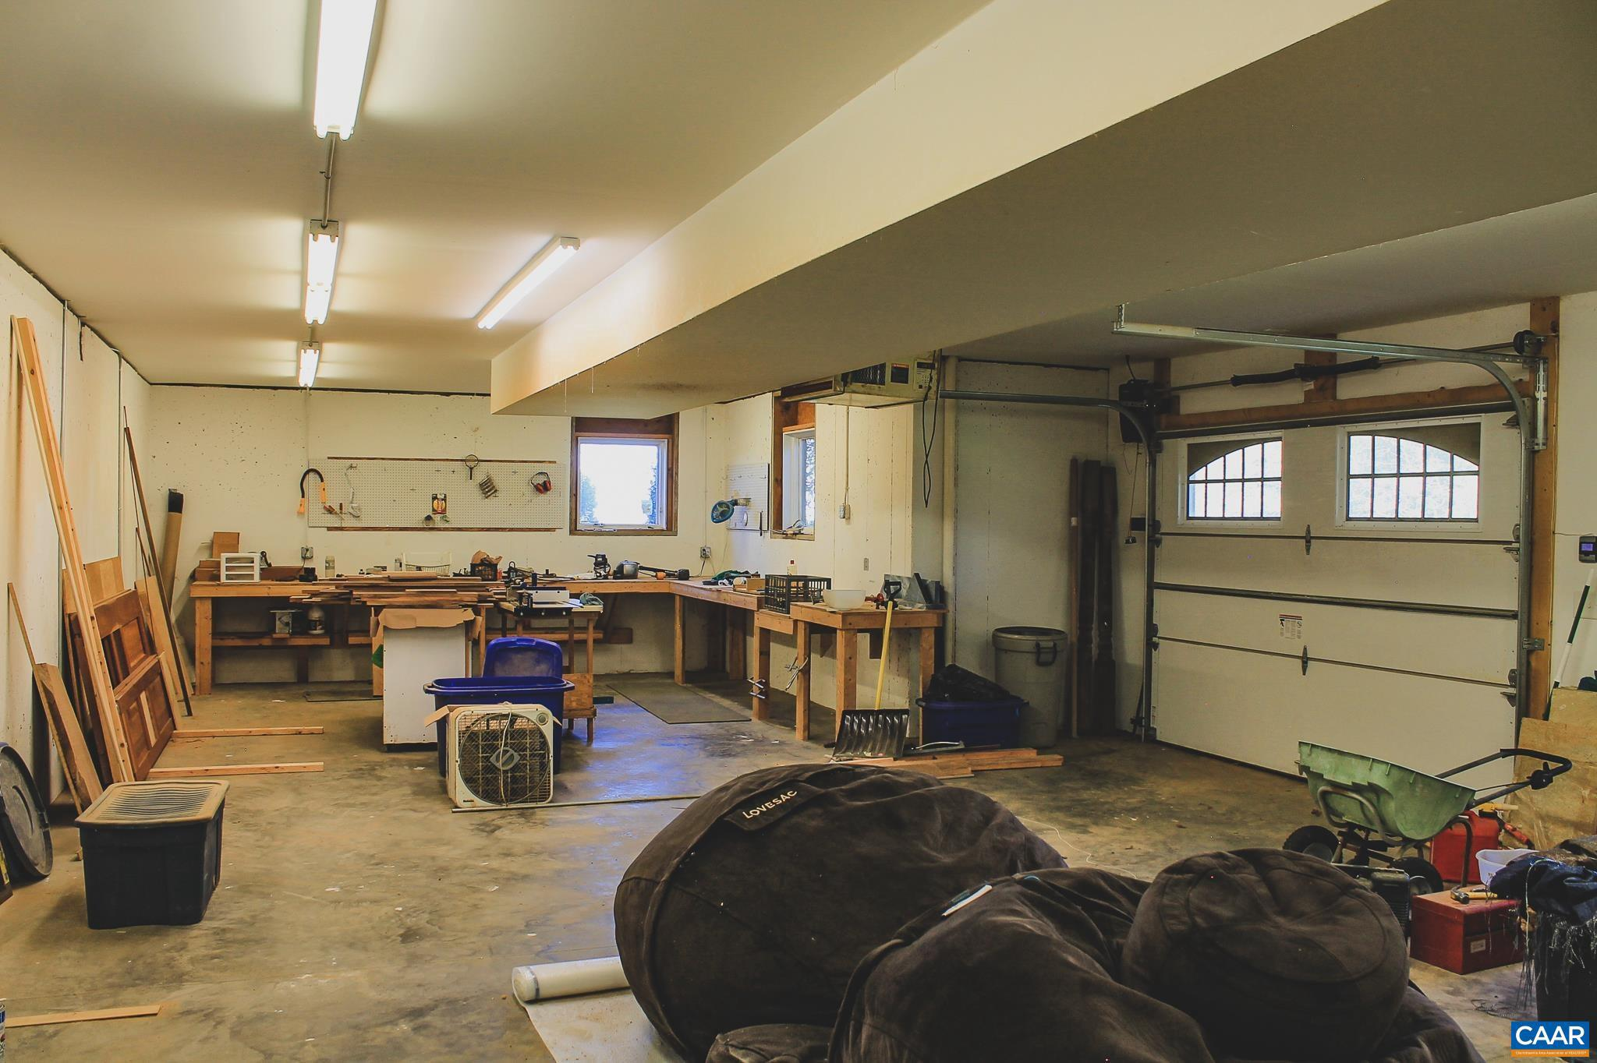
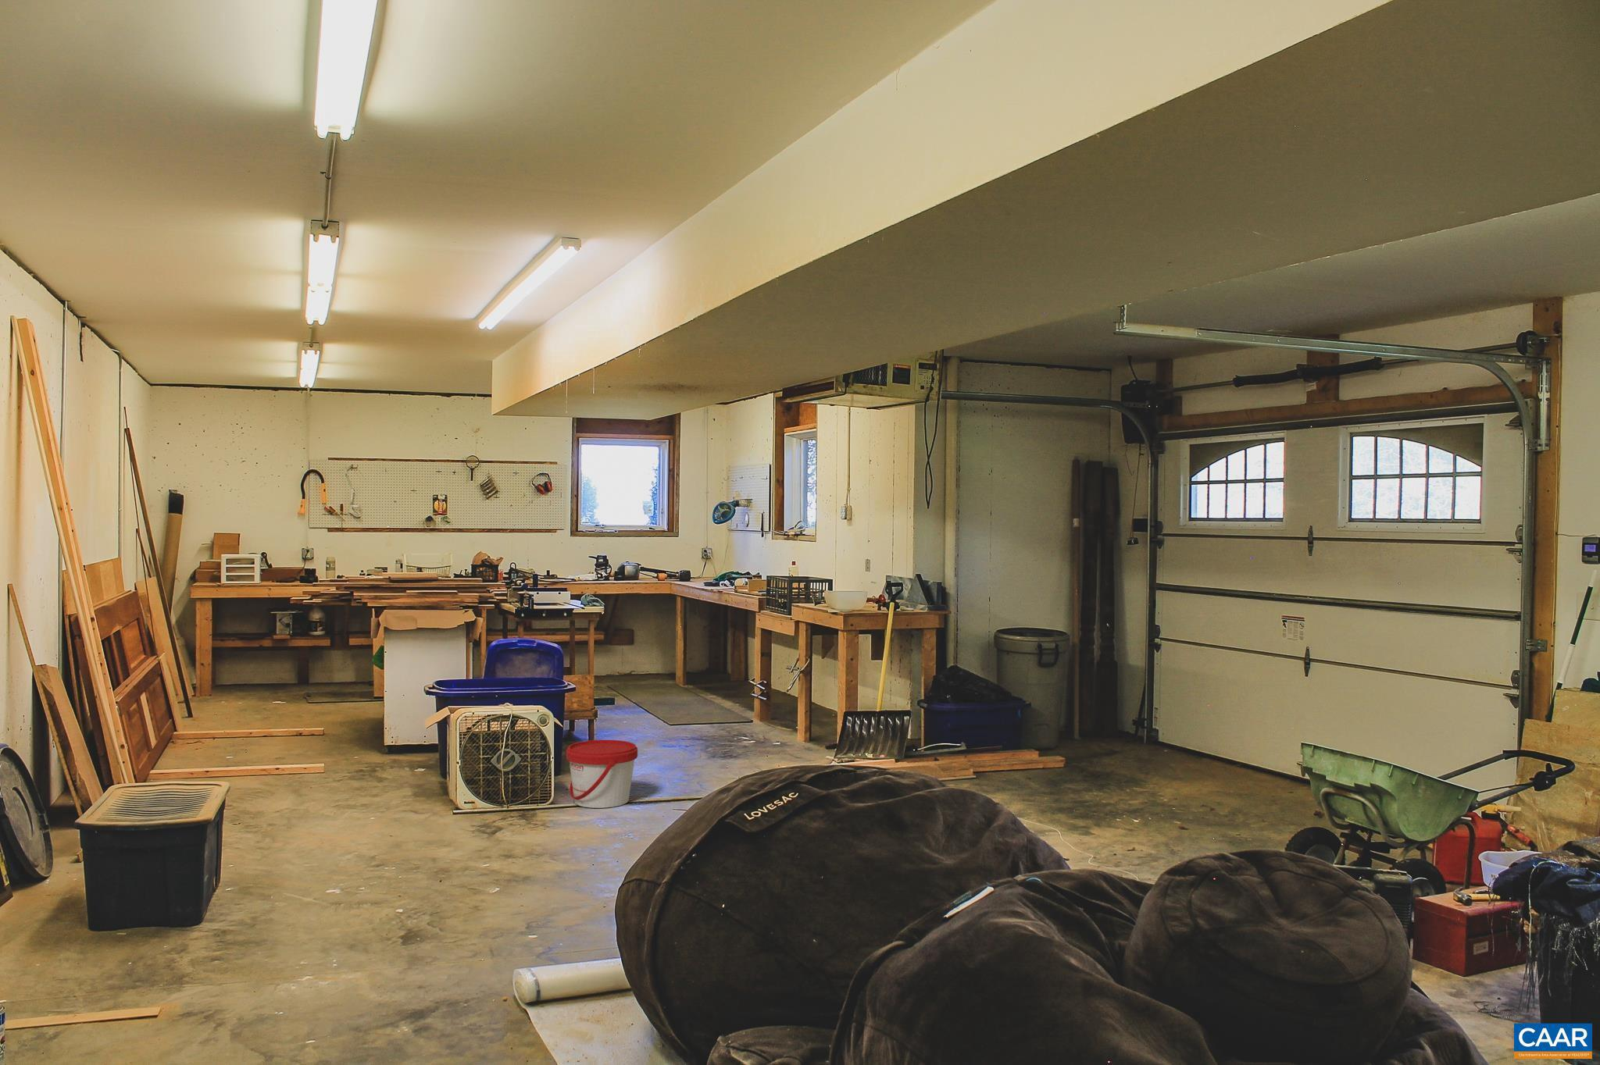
+ bucket (601, 774)
